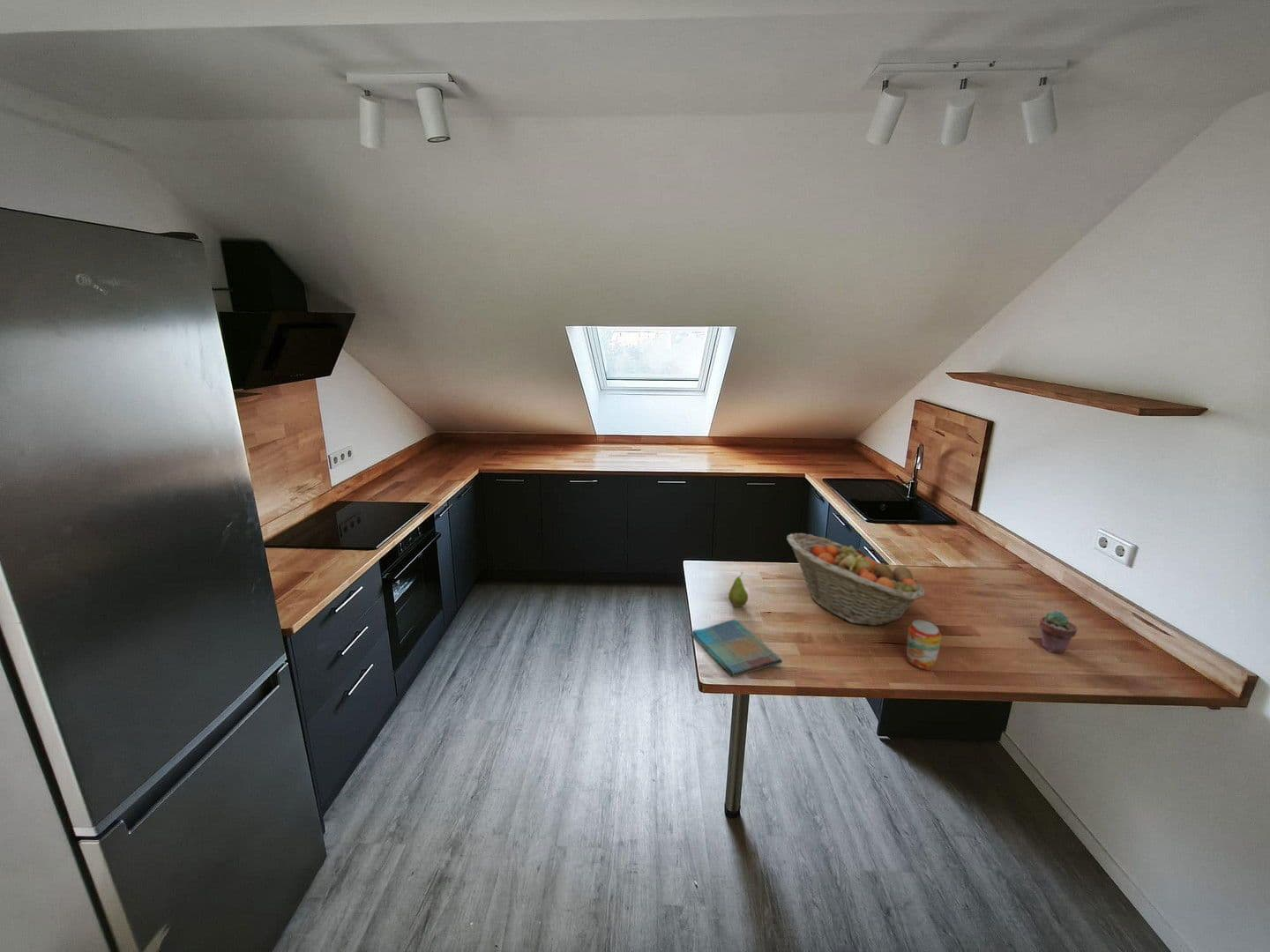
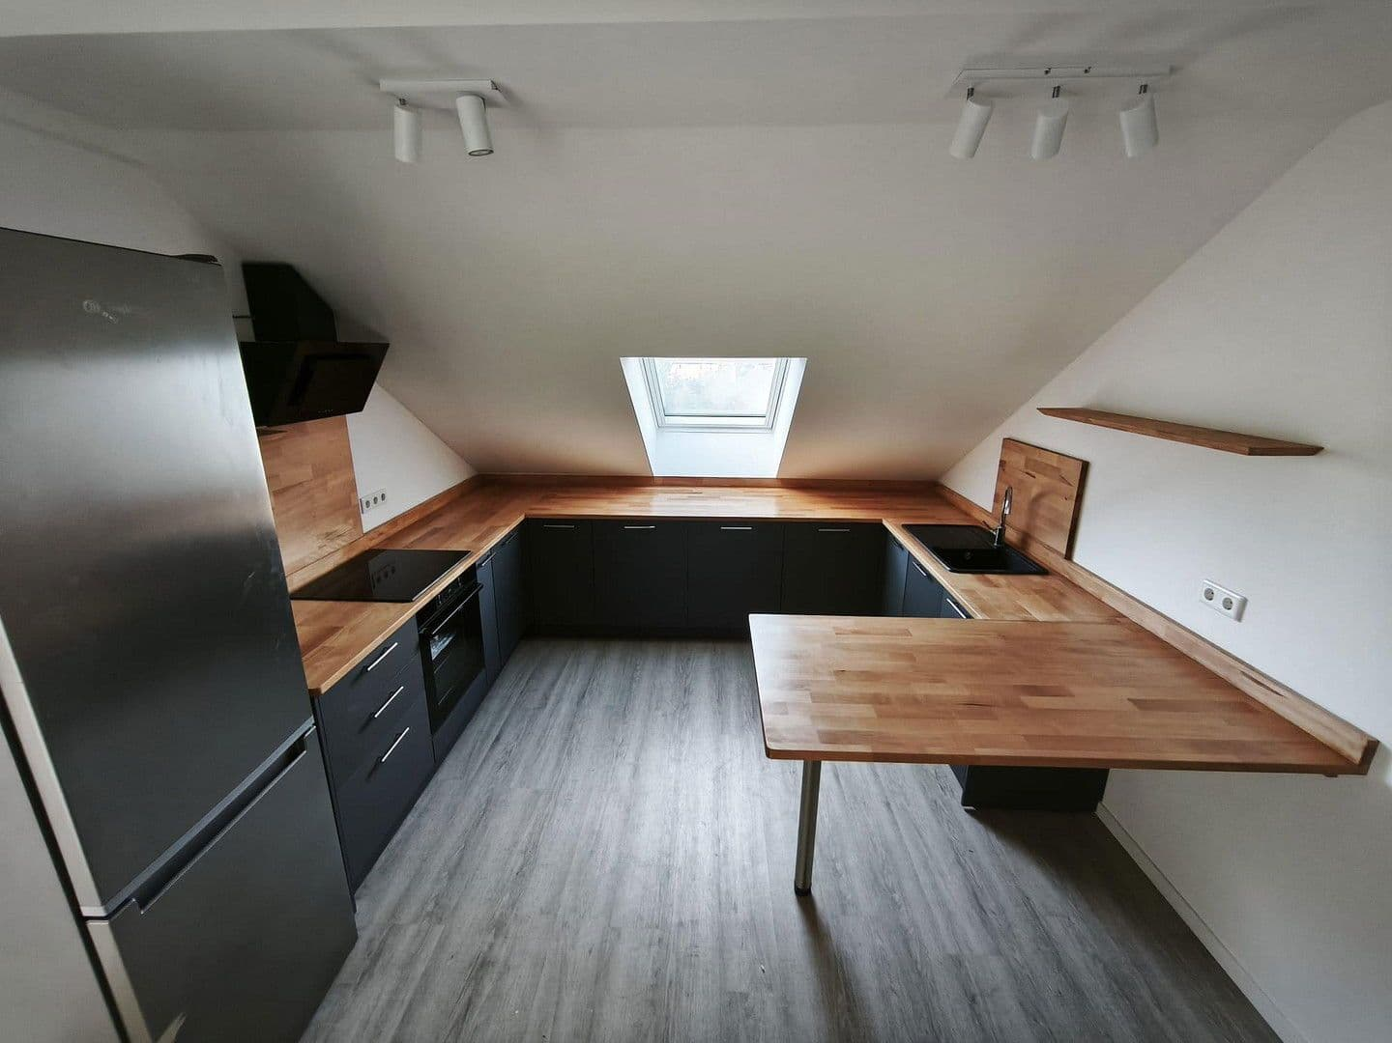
- fruit (738, 589)
- fruit basket (850, 573)
- potted succulent (1057, 630)
- dish towel (734, 645)
- beverage can (923, 644)
